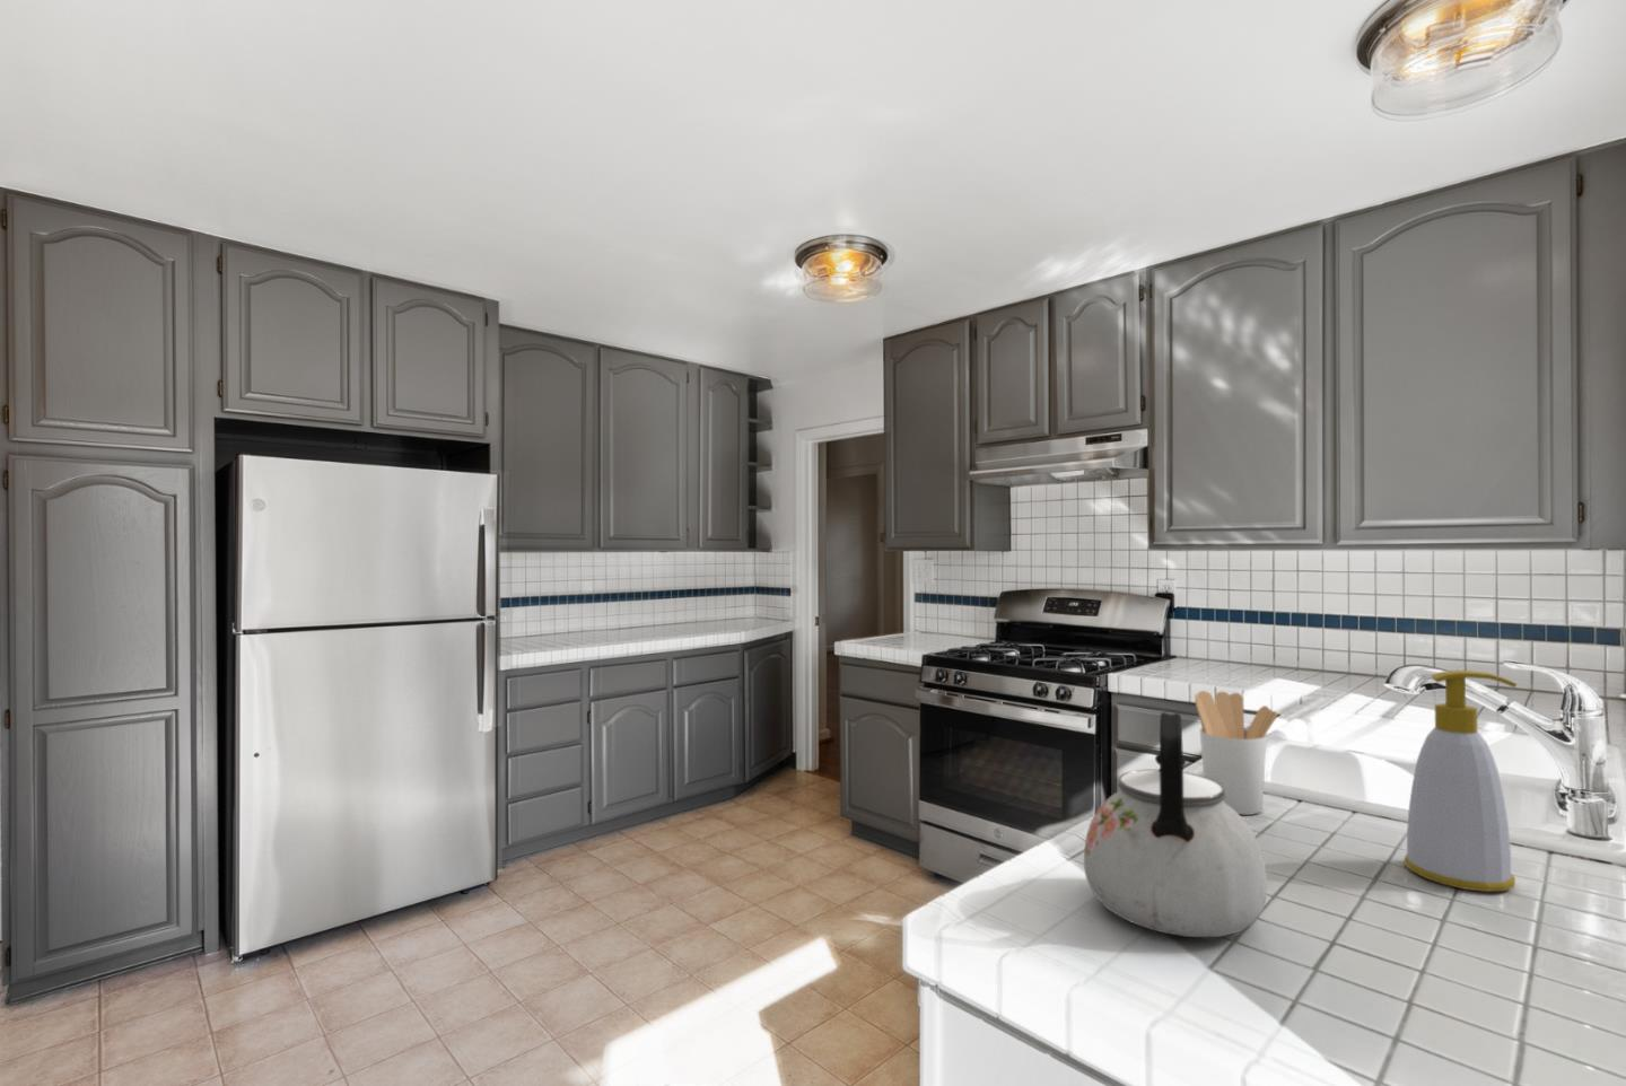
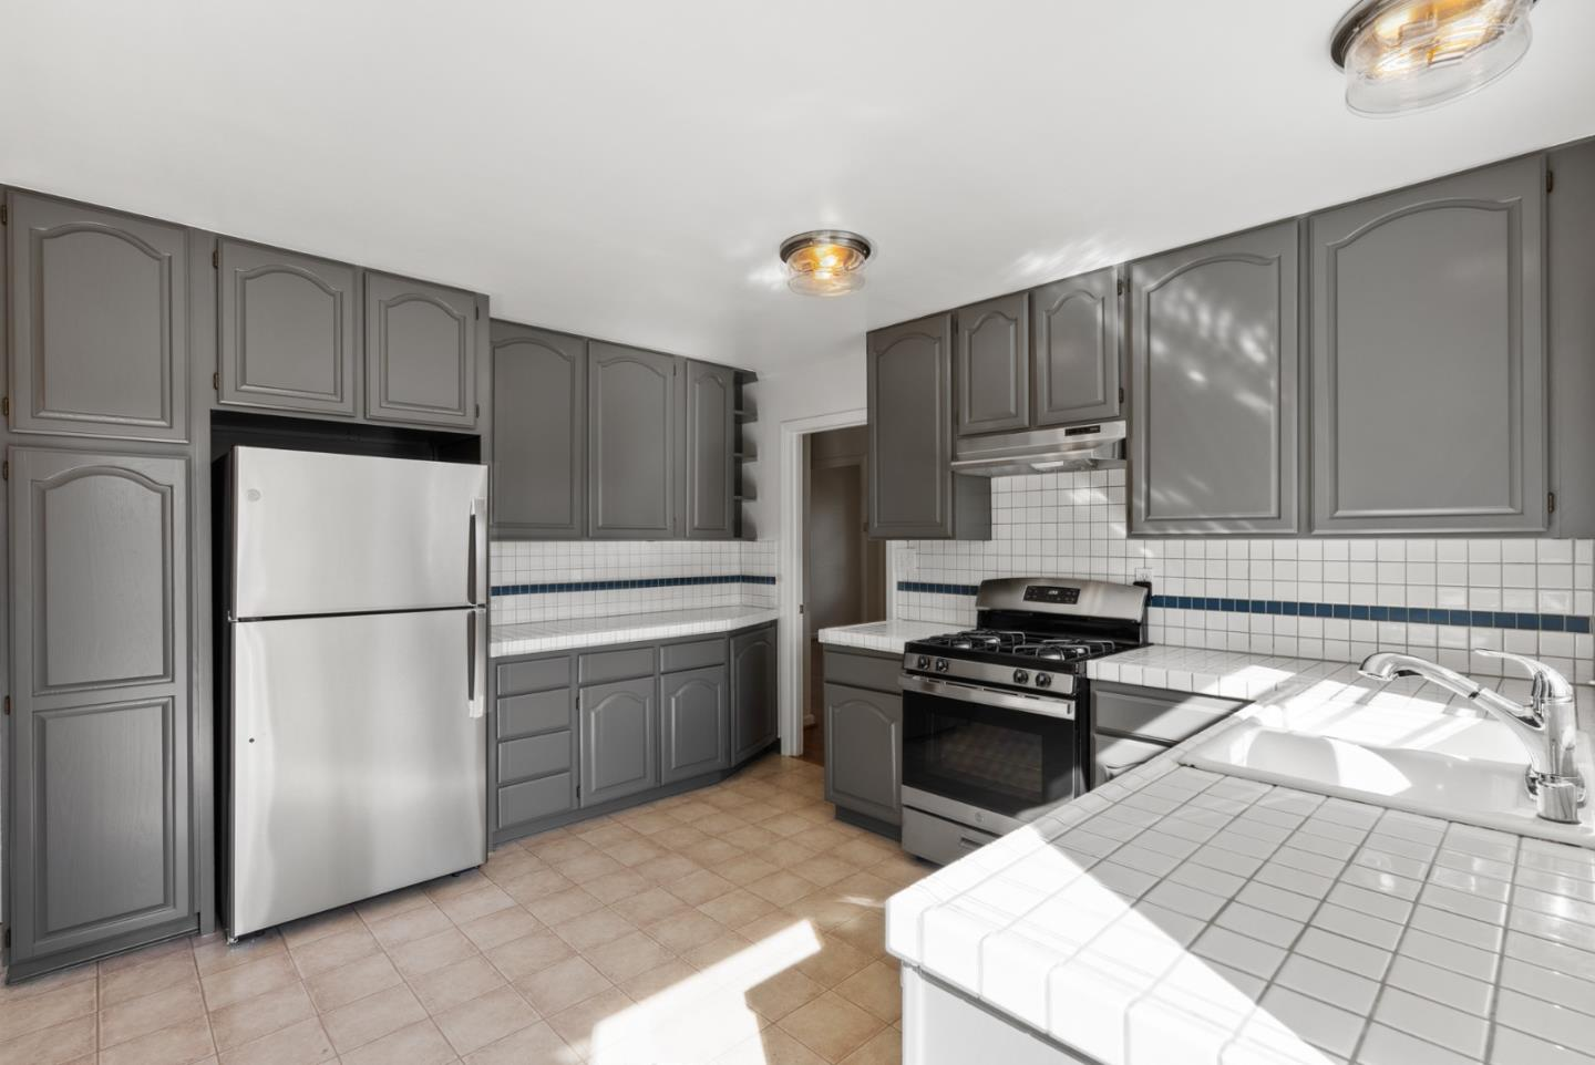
- soap bottle (1457, 773)
- kettle (1170, 813)
- utensil holder (1227, 748)
